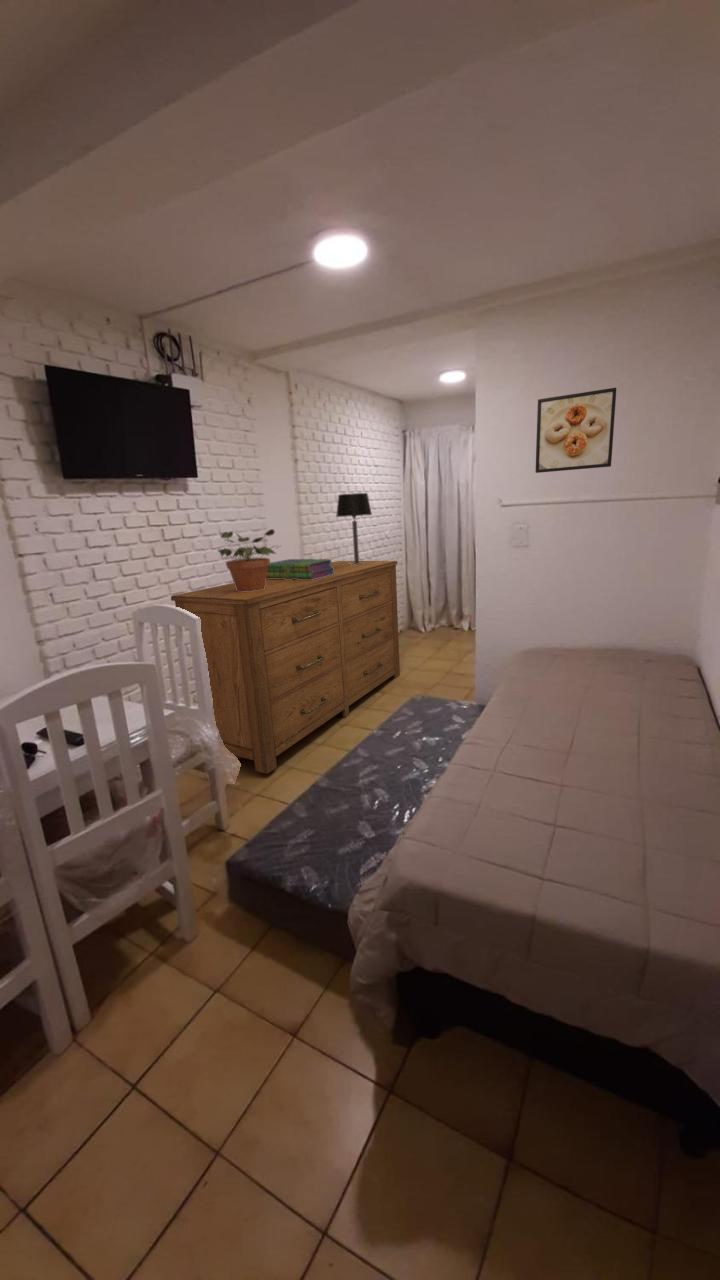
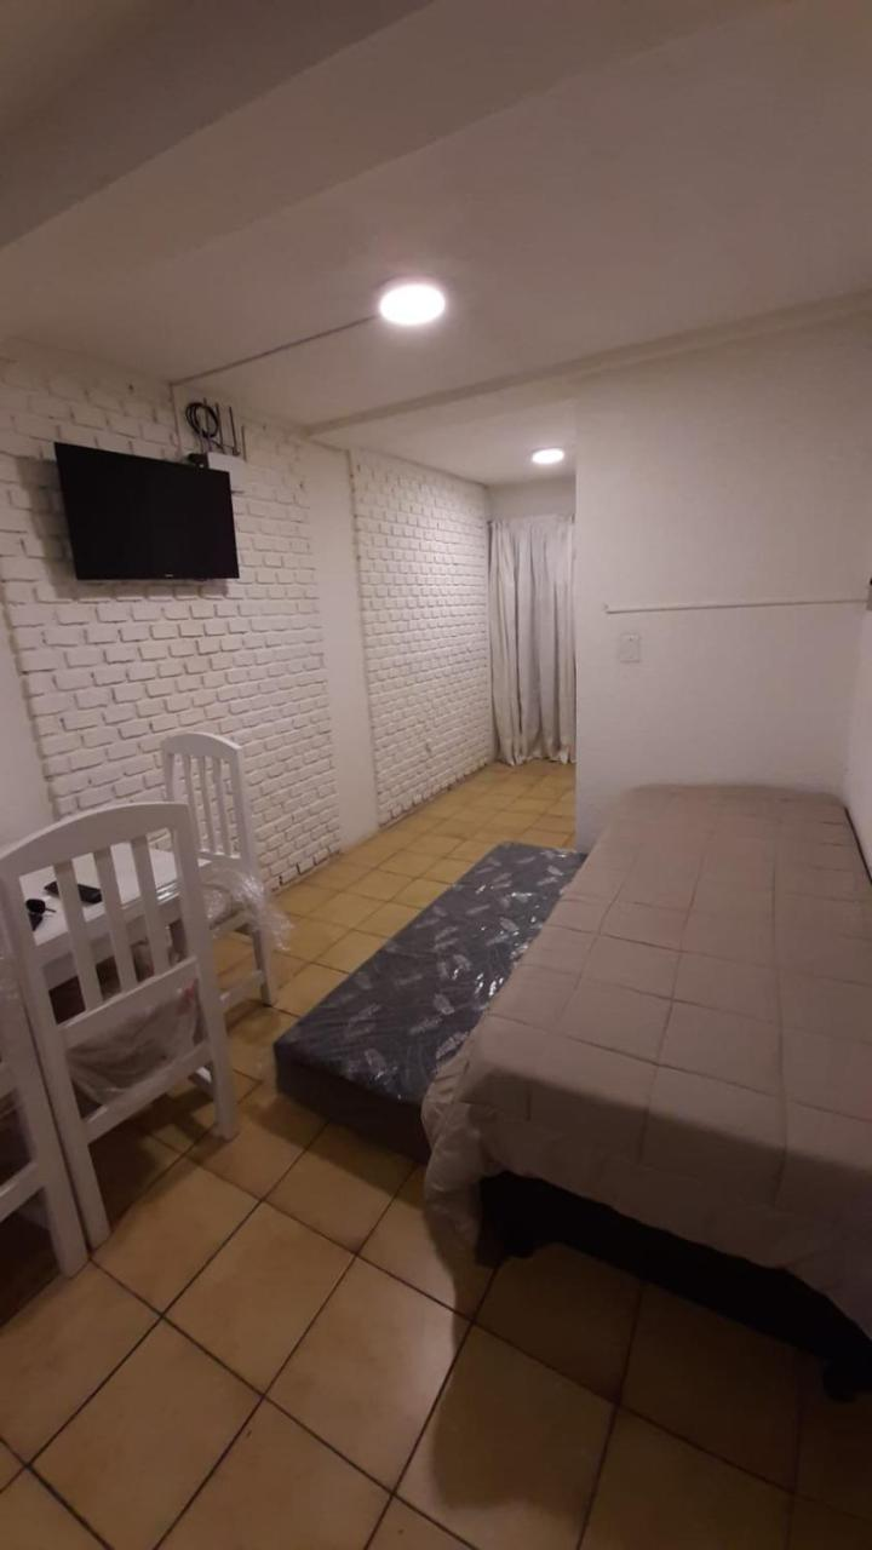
- dresser (312, 645)
- stack of books (299, 568)
- potted plant (252, 559)
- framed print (573, 432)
- table lamp (354, 529)
